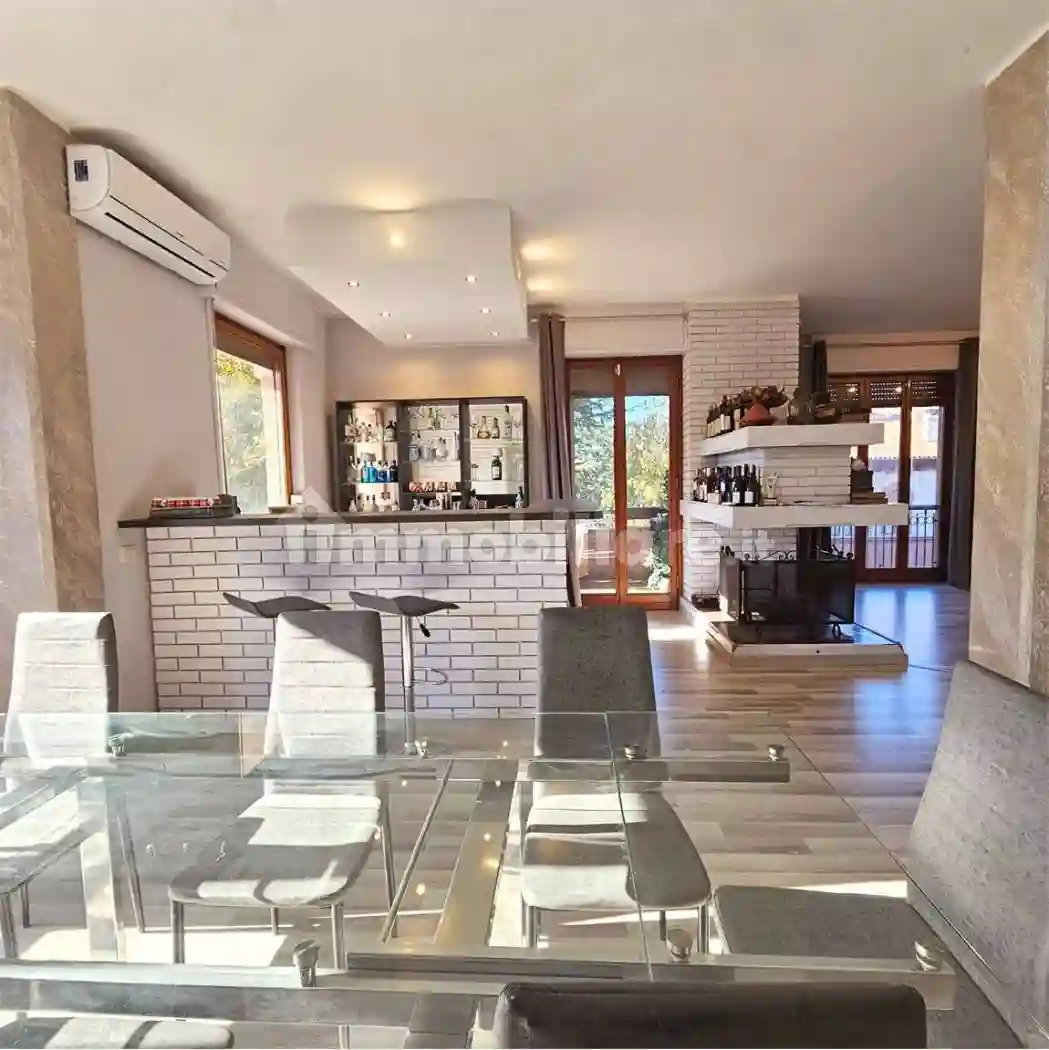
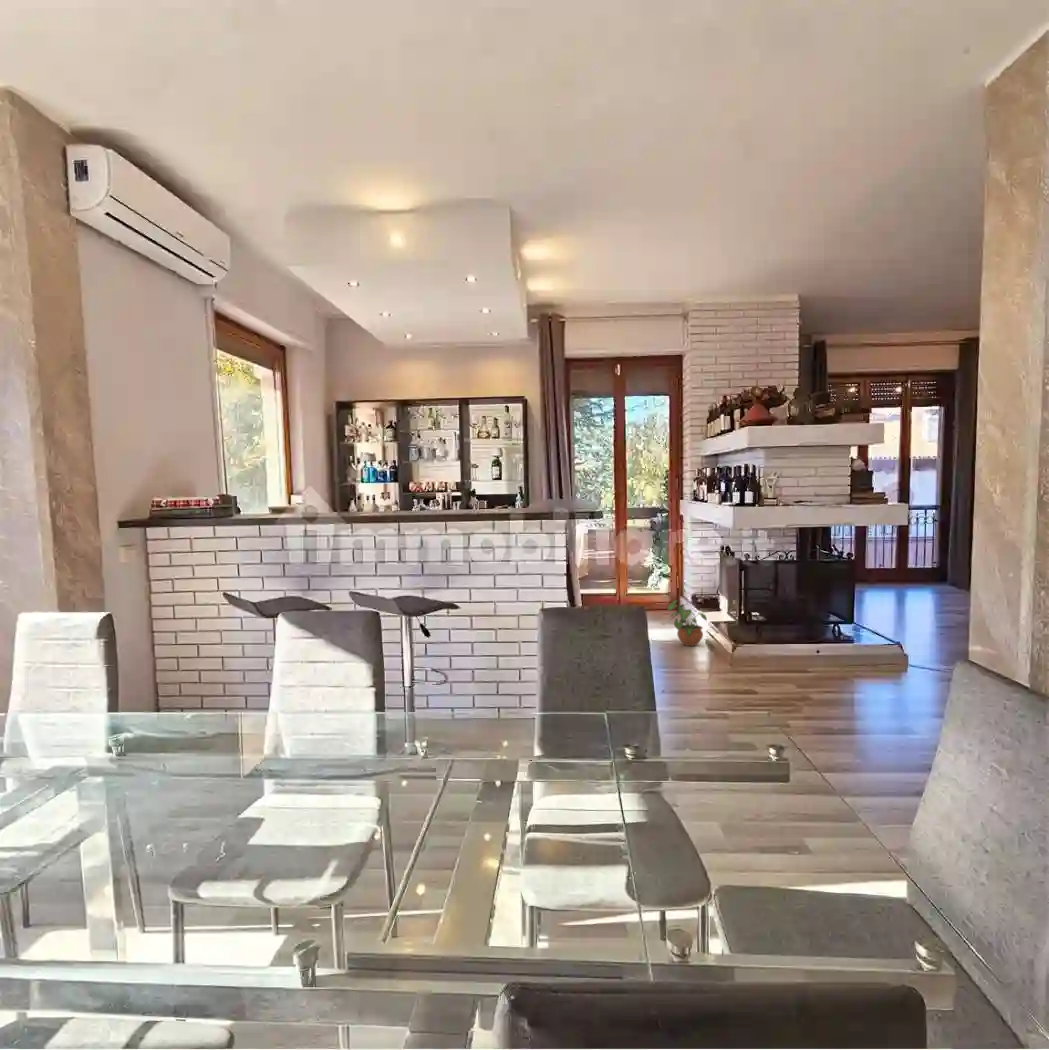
+ potted plant (684, 622)
